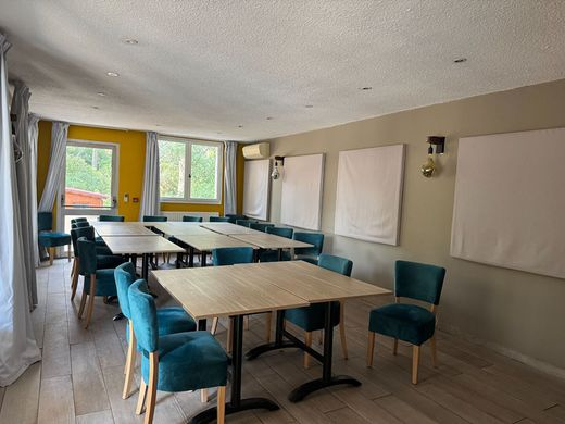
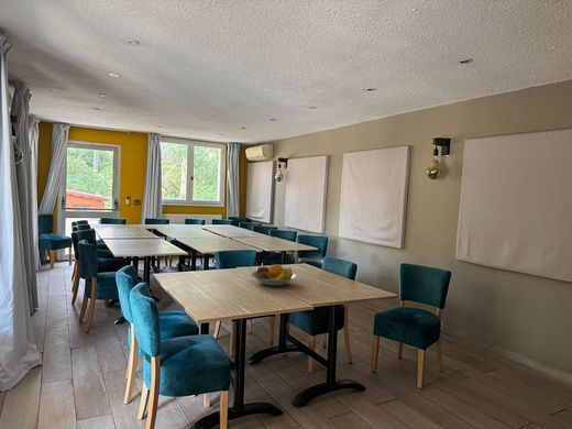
+ fruit bowl (273, 273)
